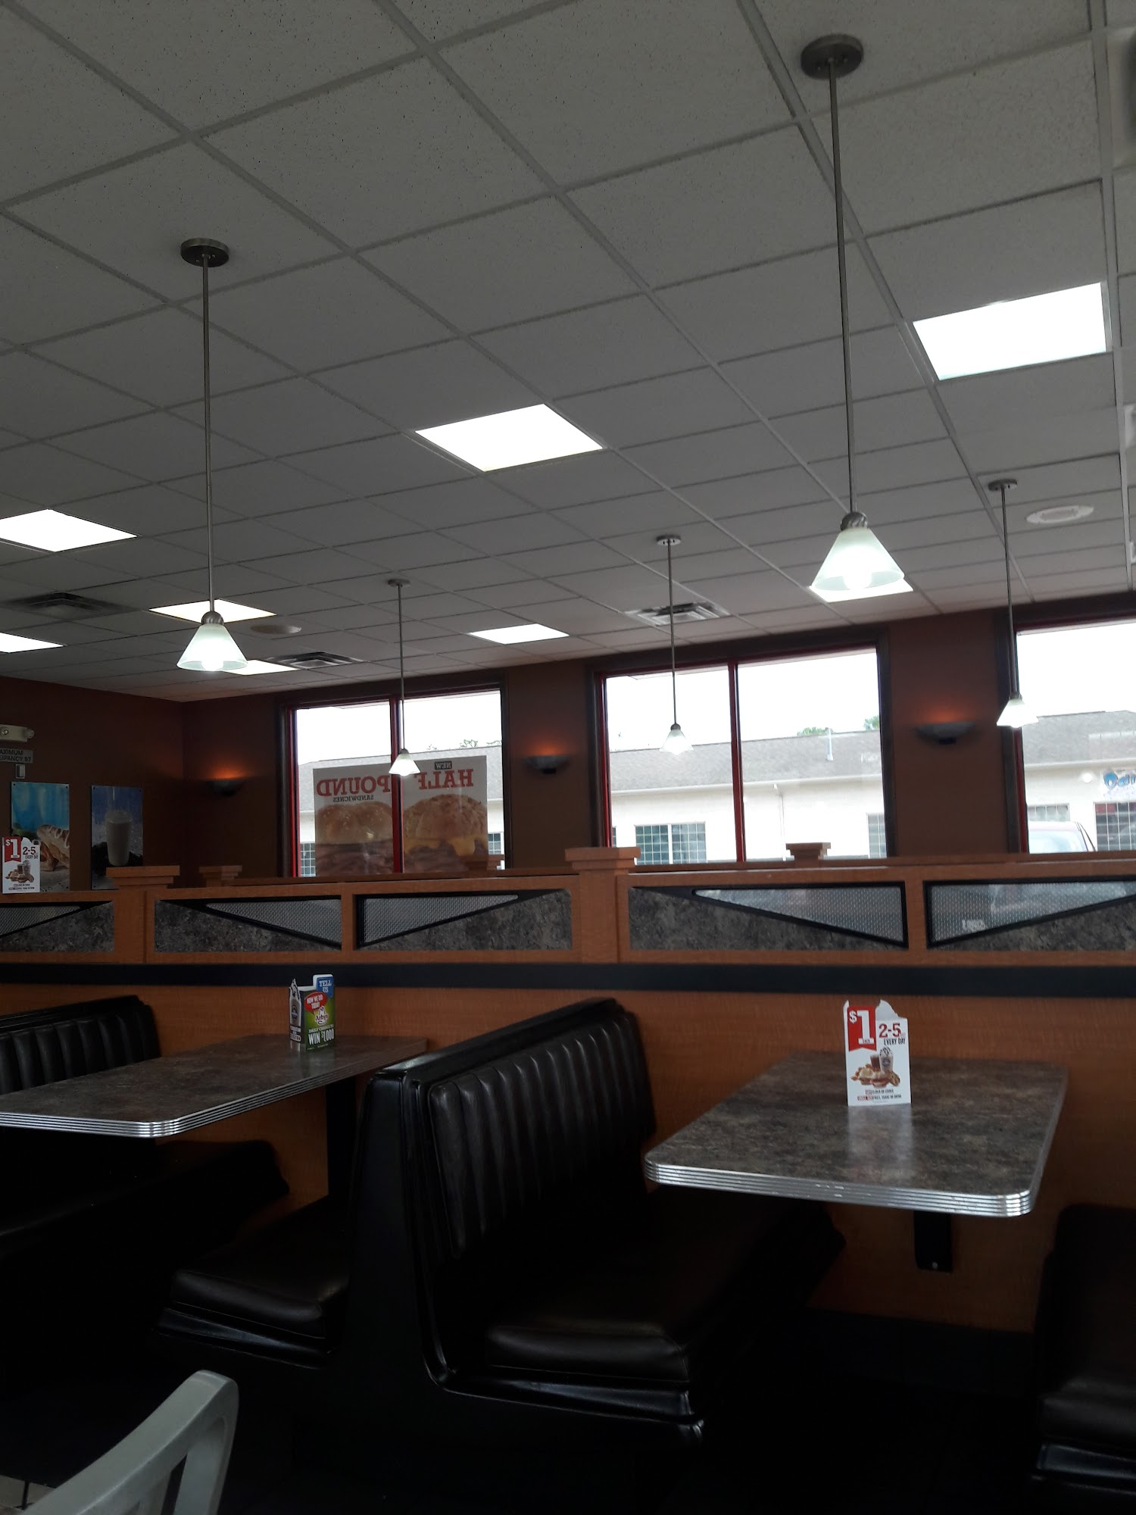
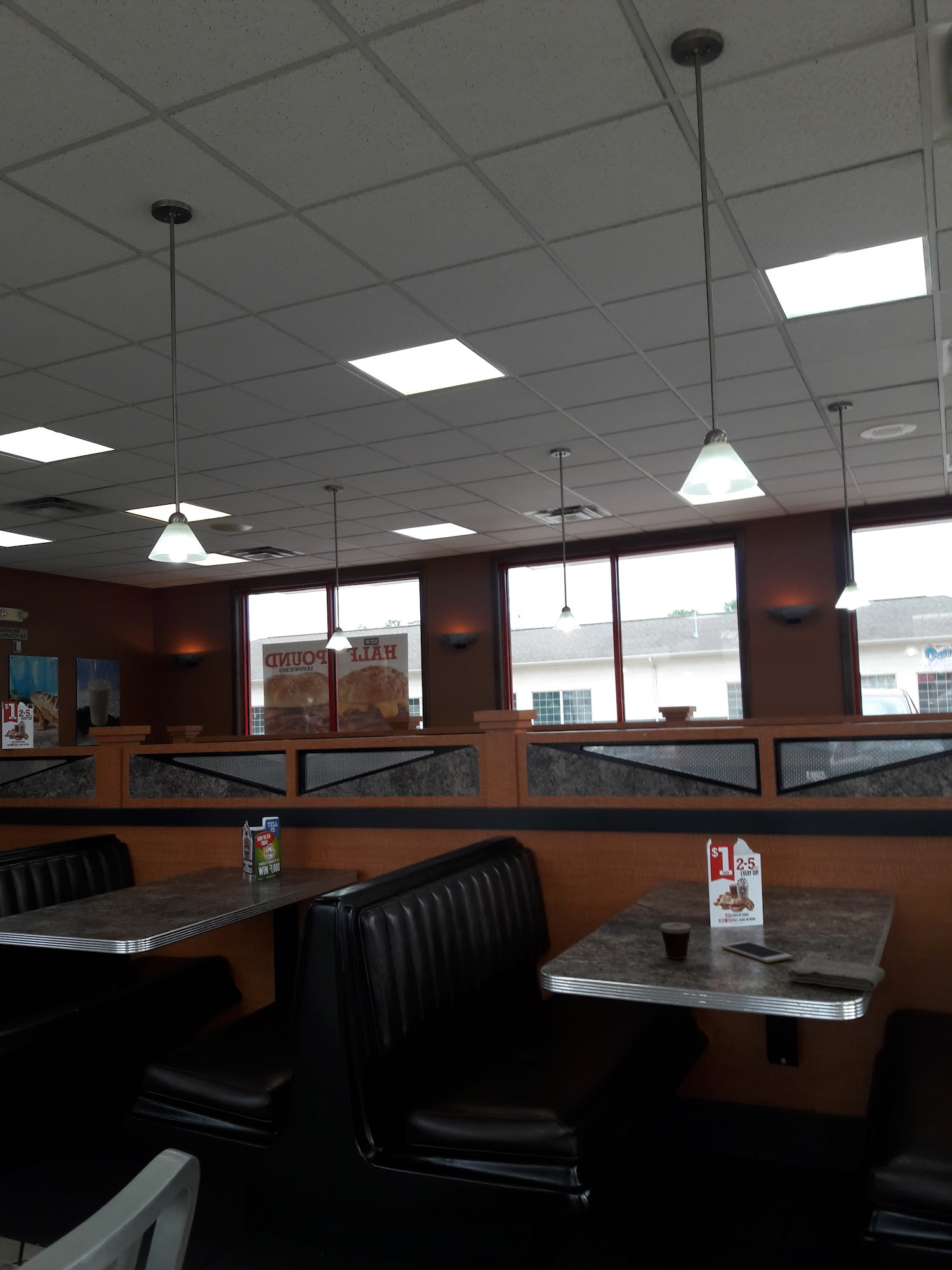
+ washcloth (835, 972)
+ cell phone (756, 951)
+ cup (663, 929)
